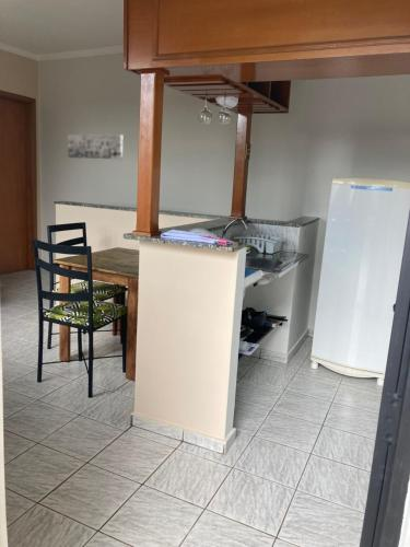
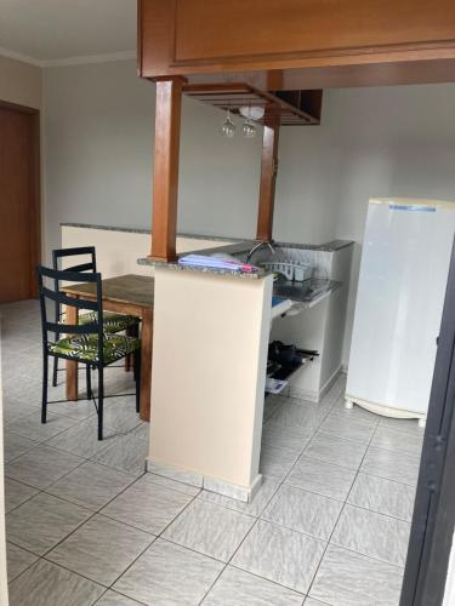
- wall art (94, 147)
